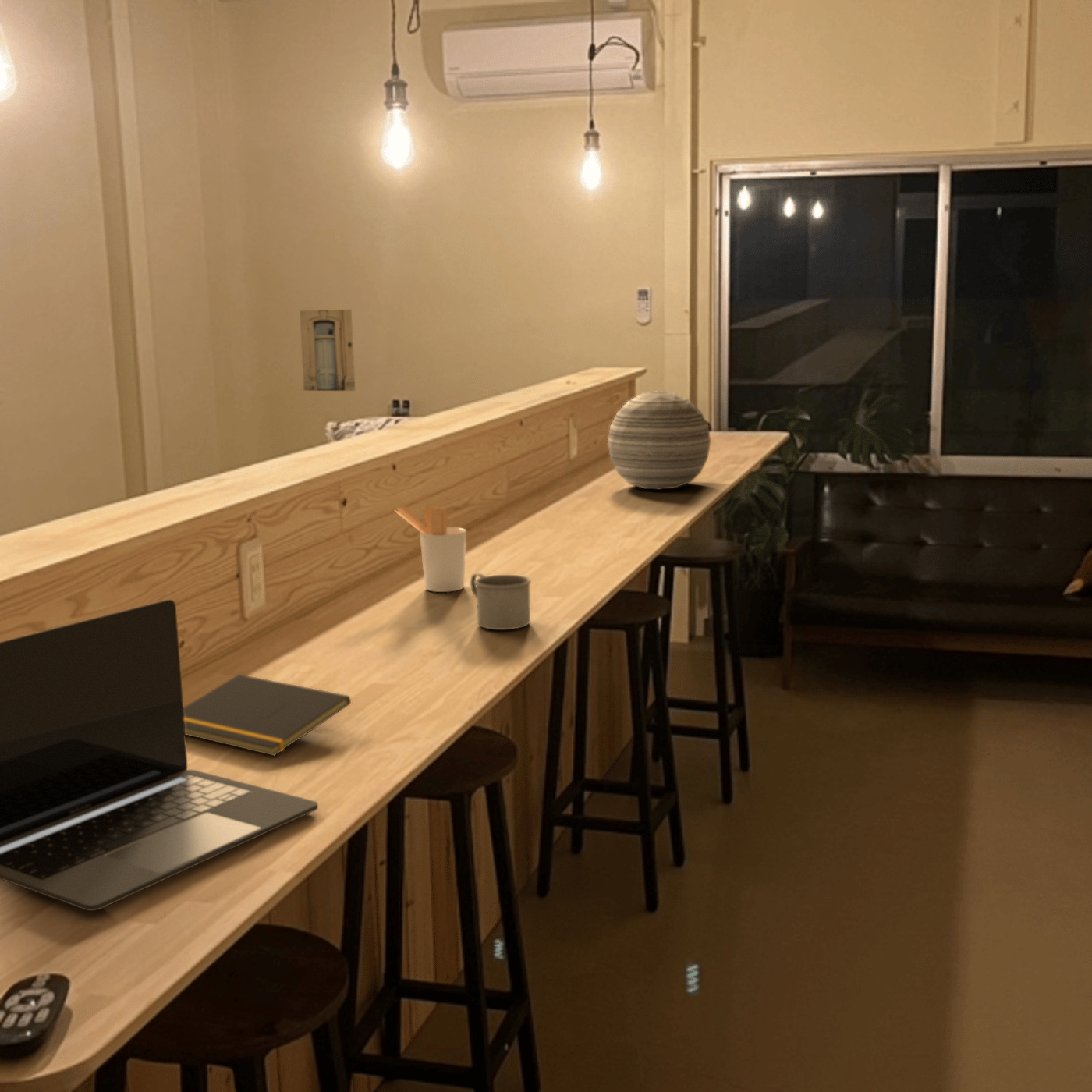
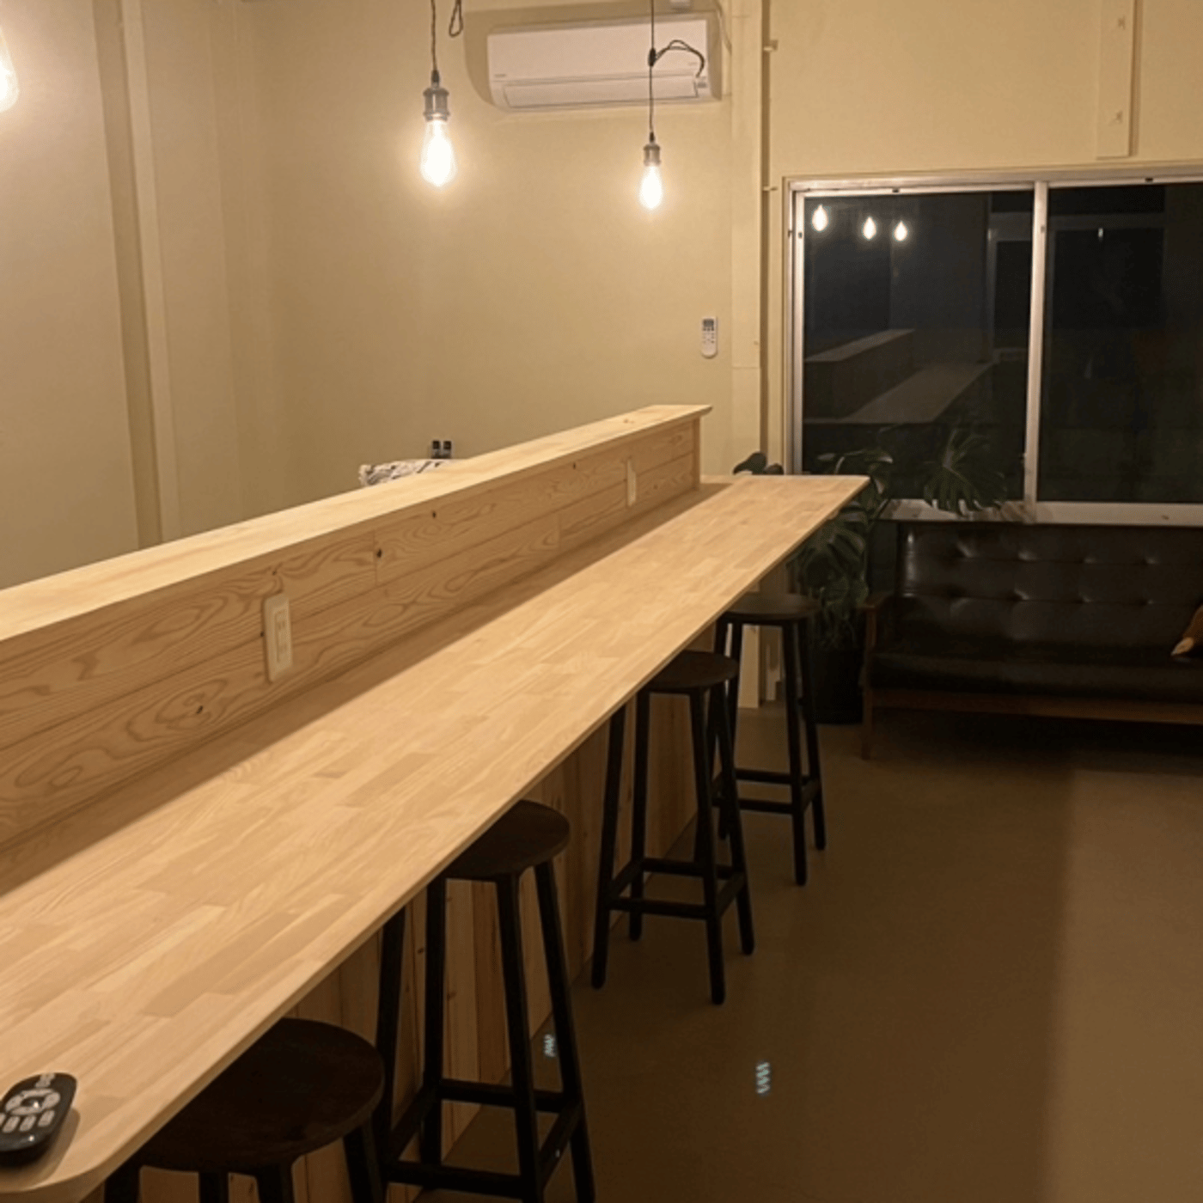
- notepad (256, 712)
- wall art (327, 350)
- laptop (137, 739)
- mug (499, 601)
- utensil holder (431, 545)
- decorative orb (659, 438)
